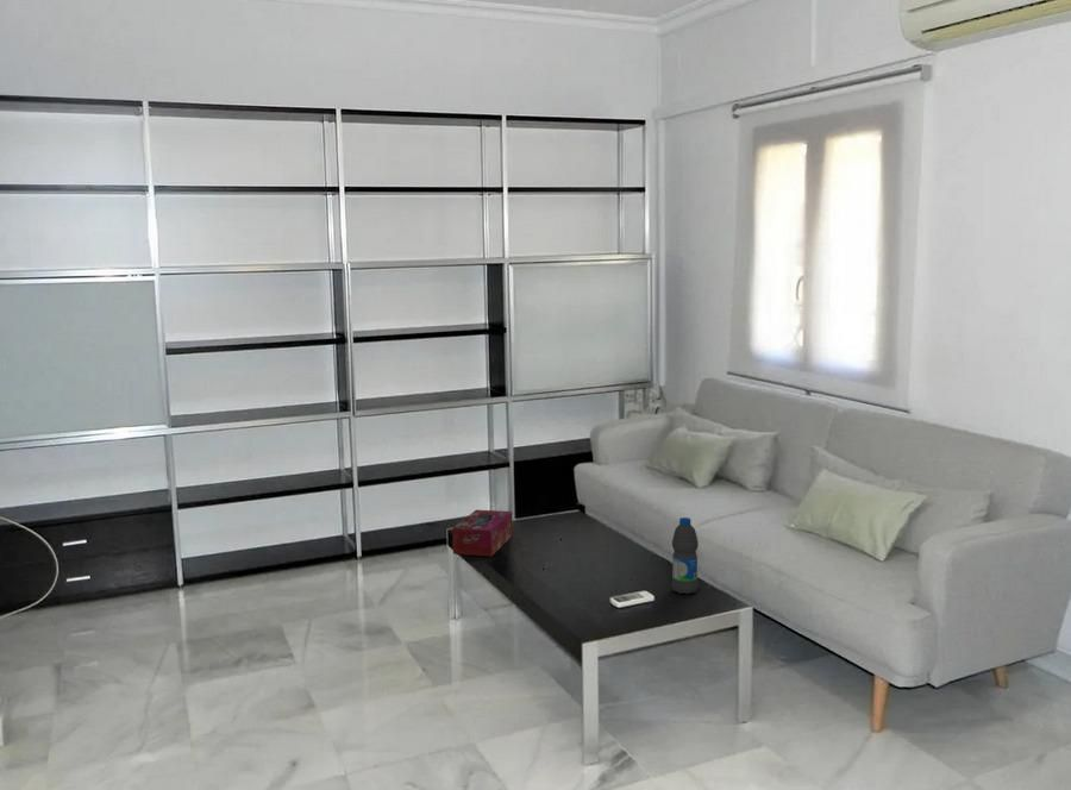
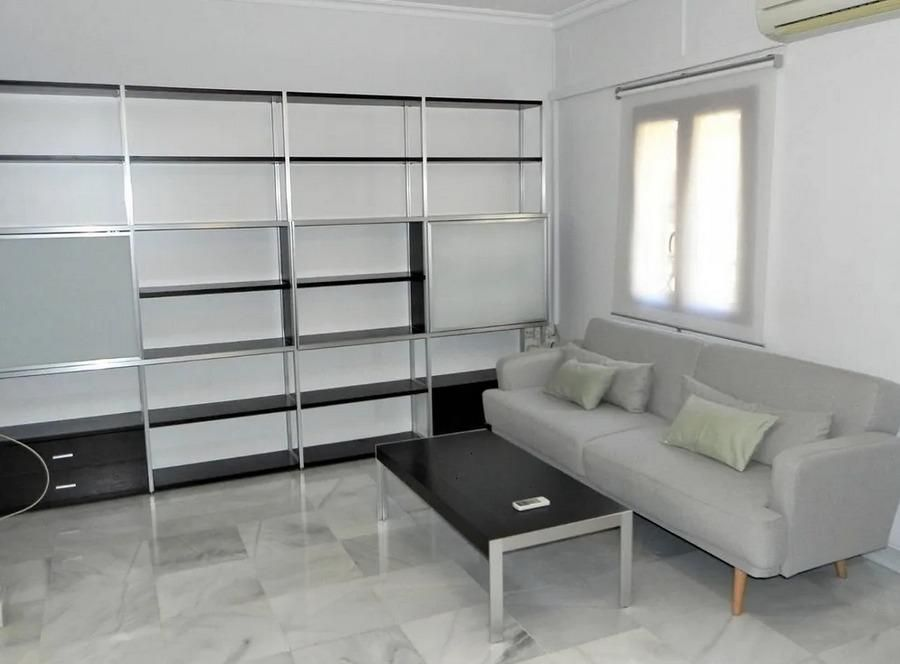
- water bottle (684, 554)
- tissue box (483, 532)
